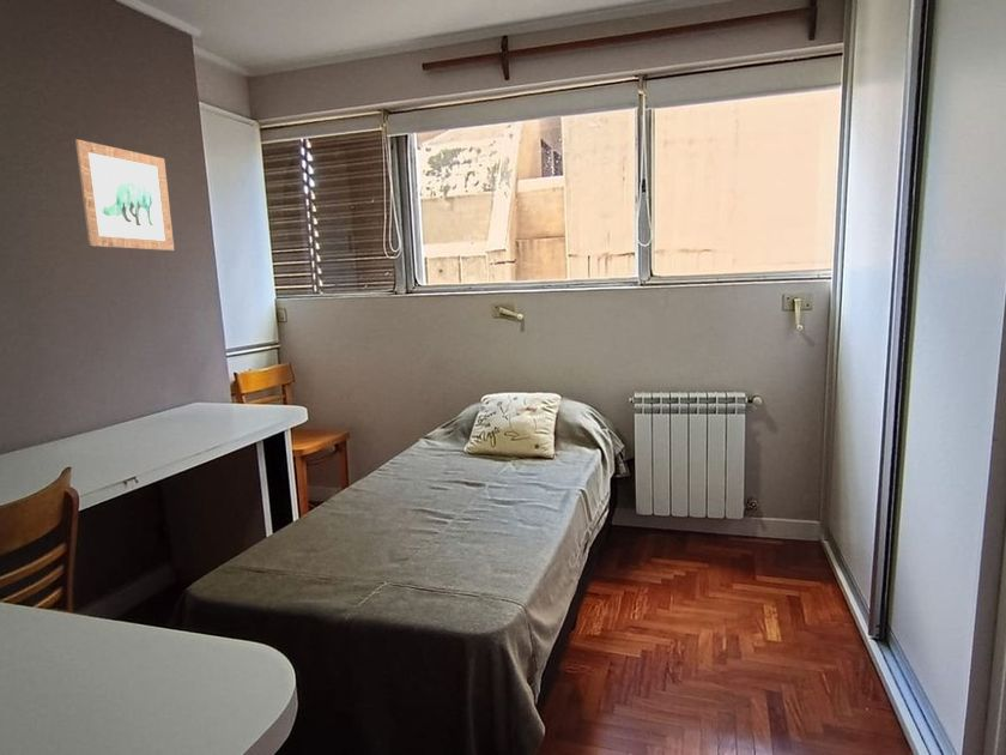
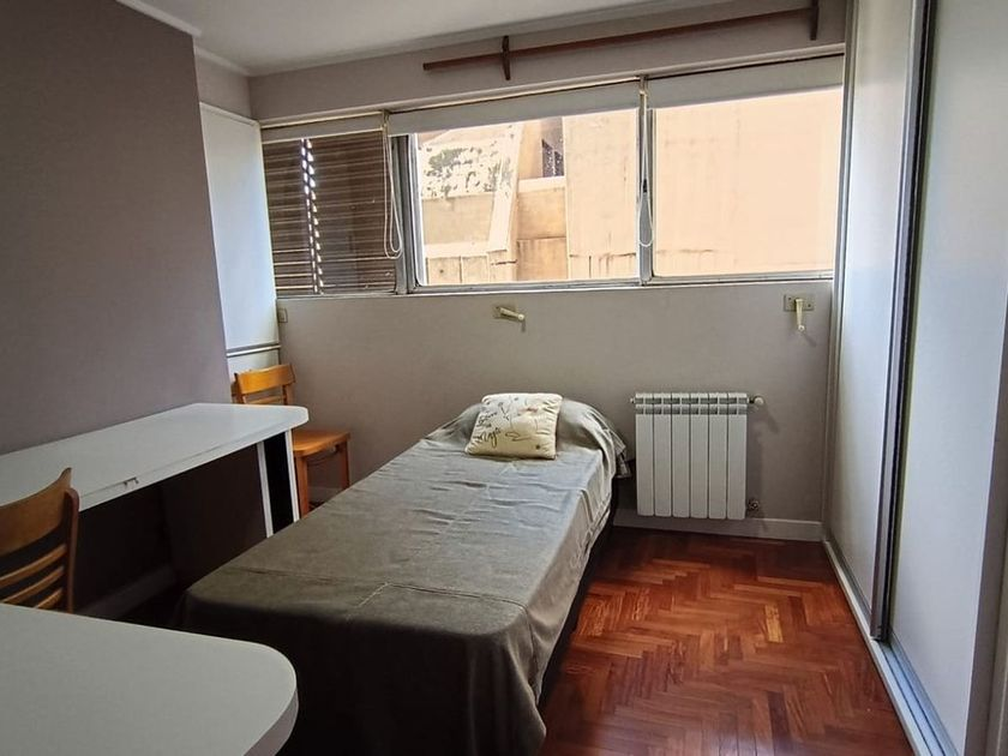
- wall art (128, 199)
